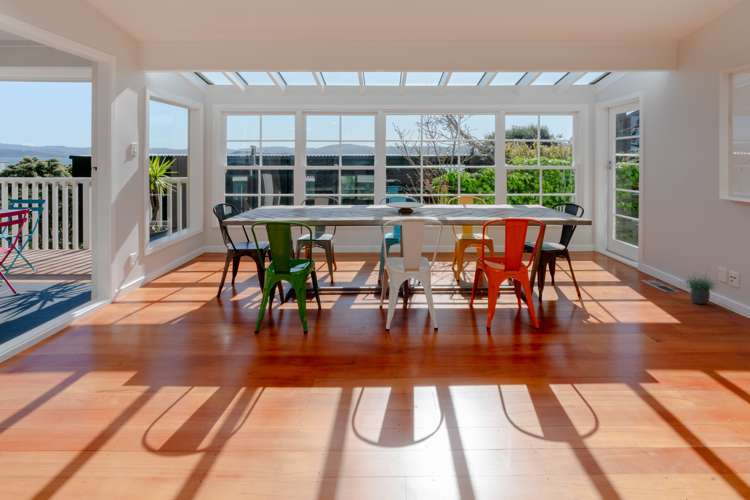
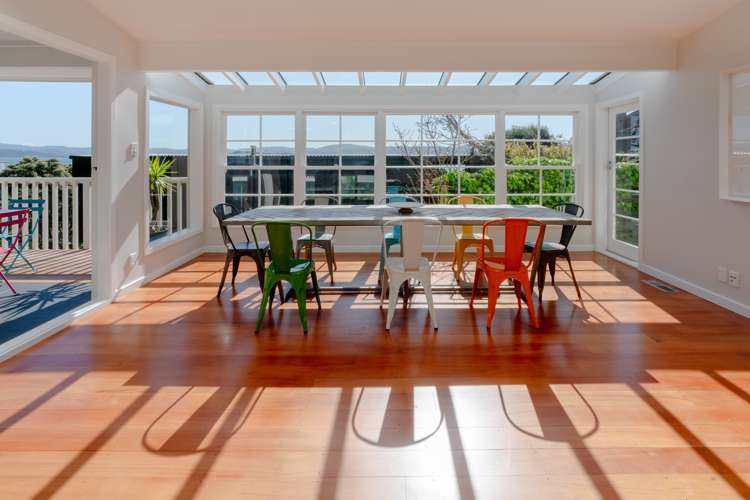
- potted plant (699, 284)
